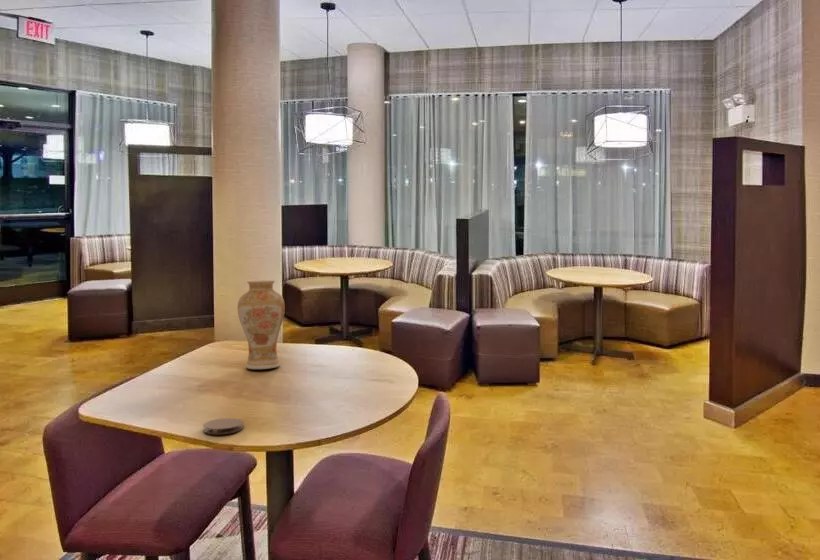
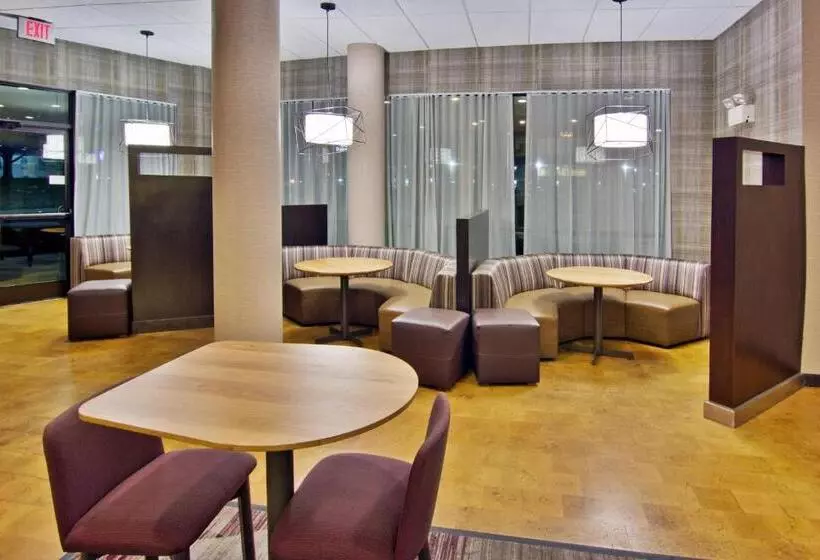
- coaster (223, 426)
- vase (261, 323)
